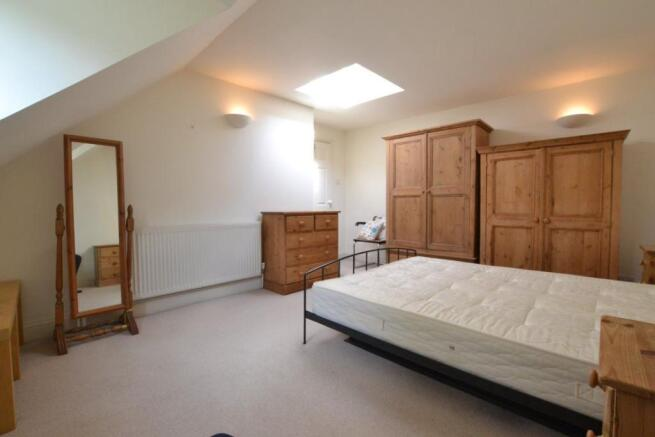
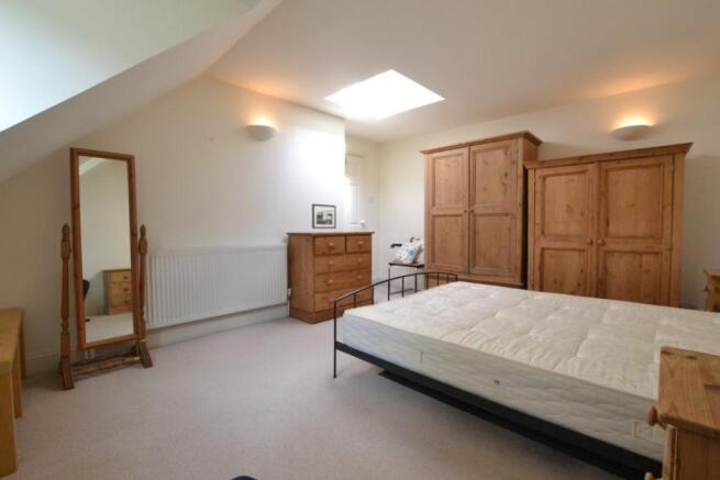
+ picture frame (324, 216)
